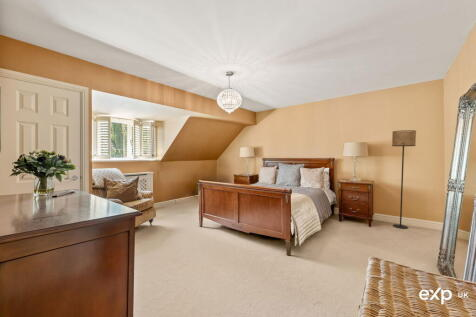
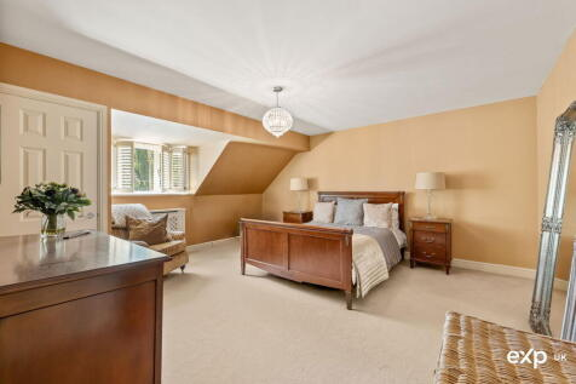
- floor lamp (402, 179)
